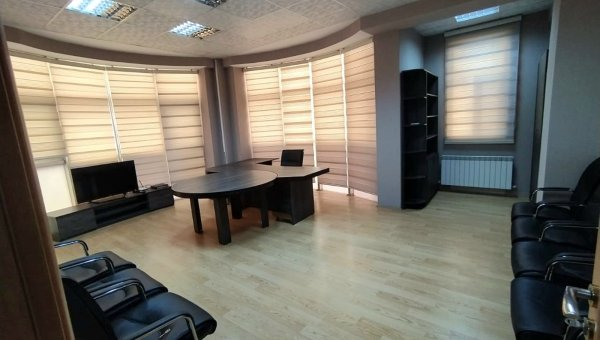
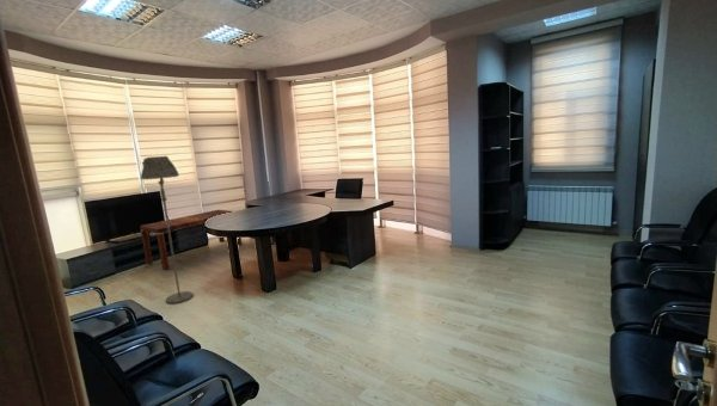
+ floor lamp (168, 229)
+ coffee table (190, 226)
